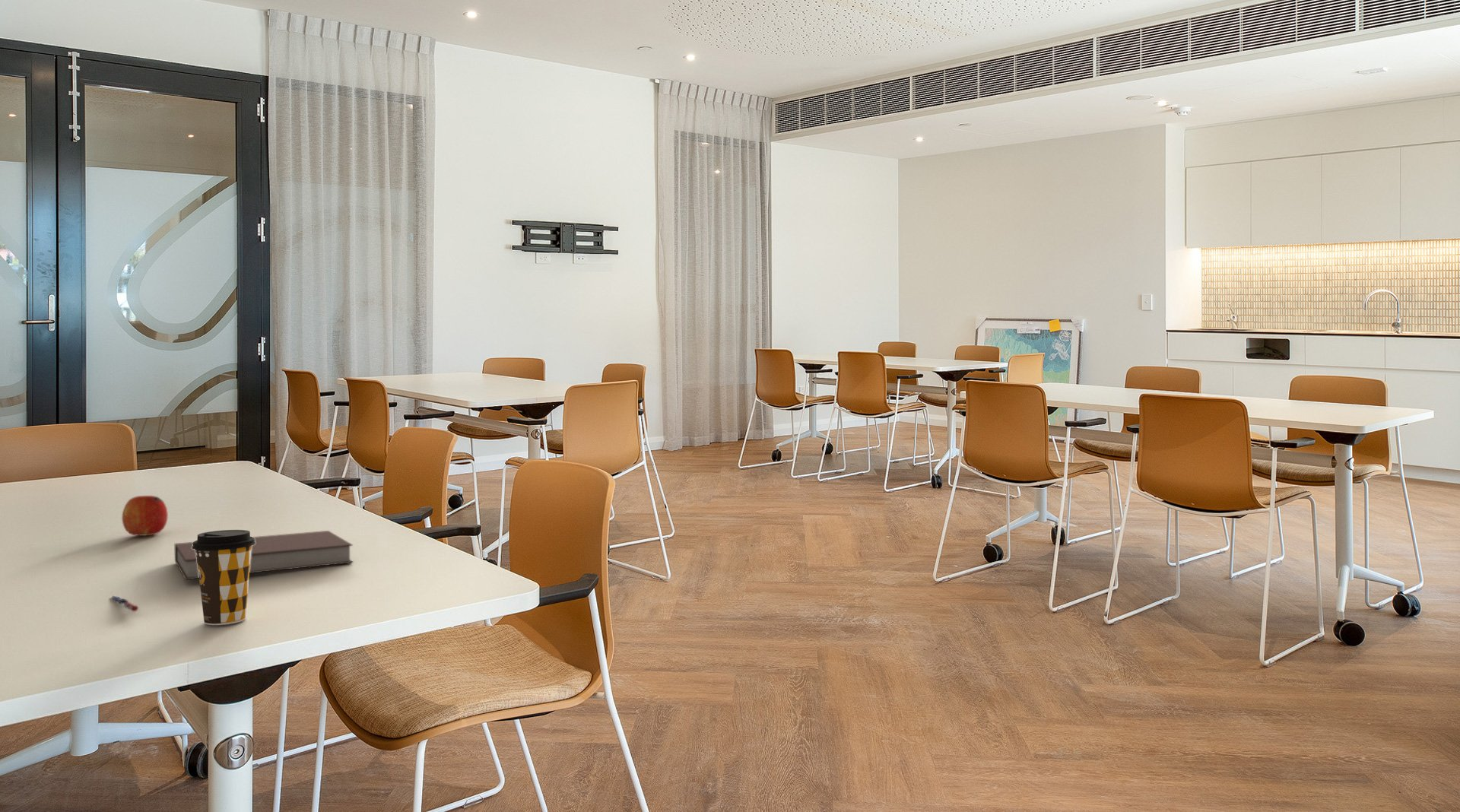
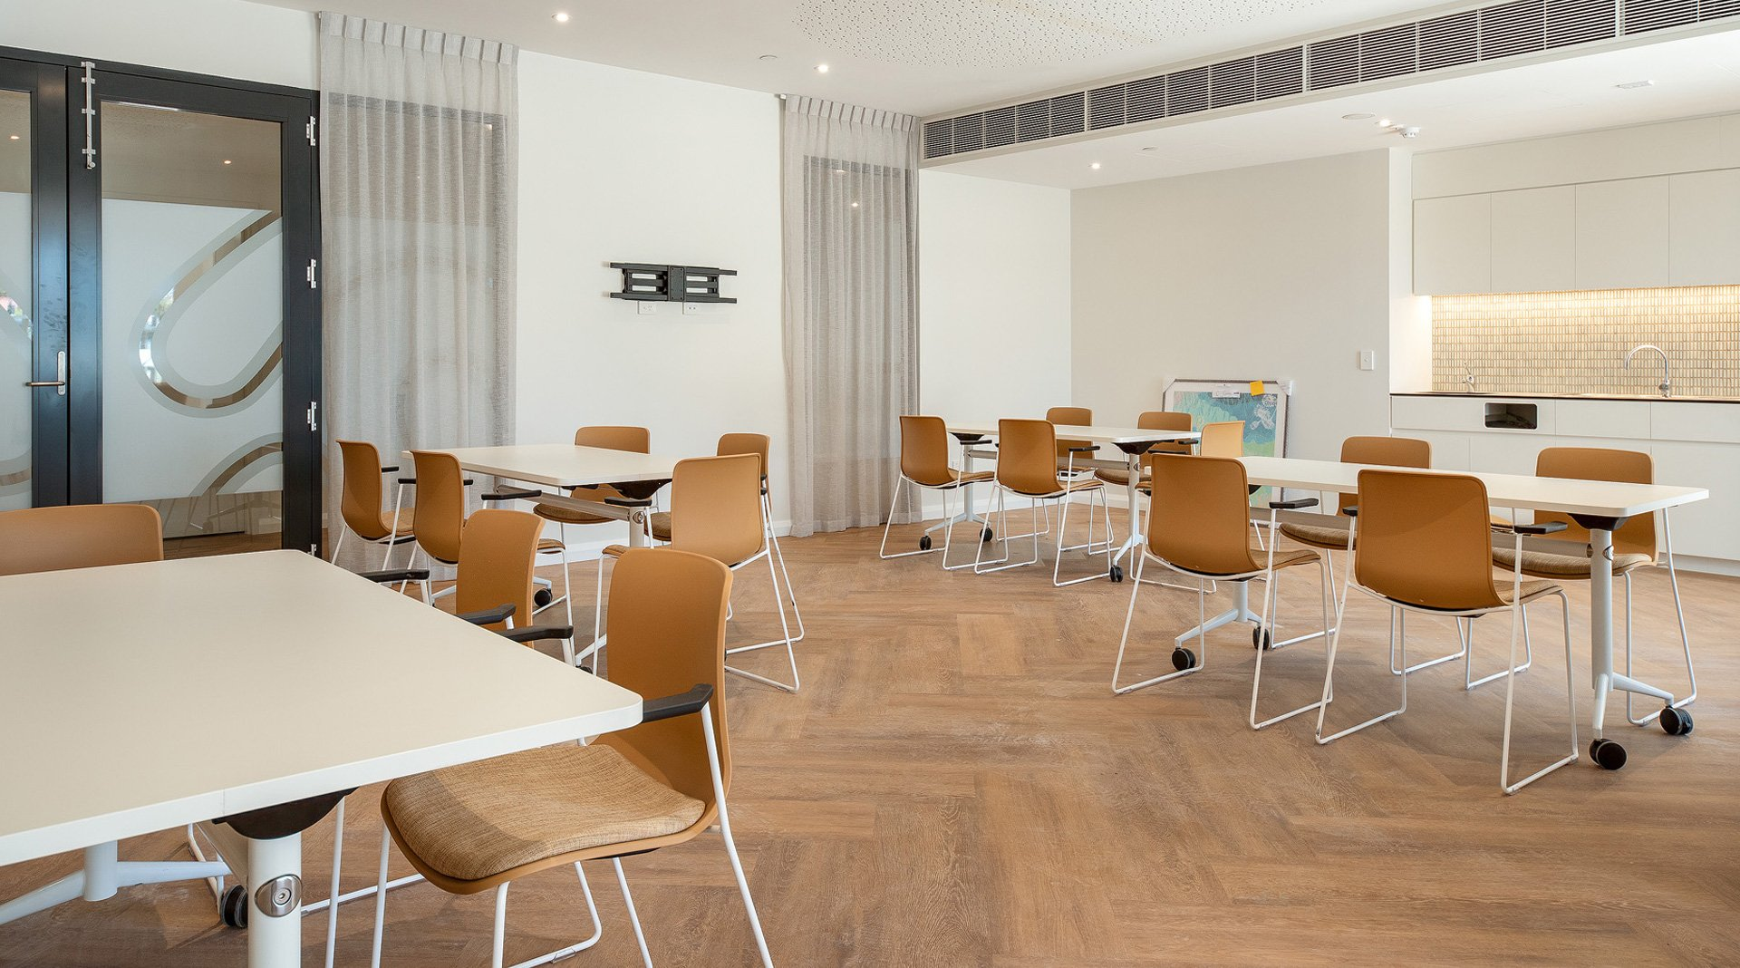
- fruit (144, 515)
- pen (124, 601)
- notebook (263, 553)
- coffee cup (224, 576)
